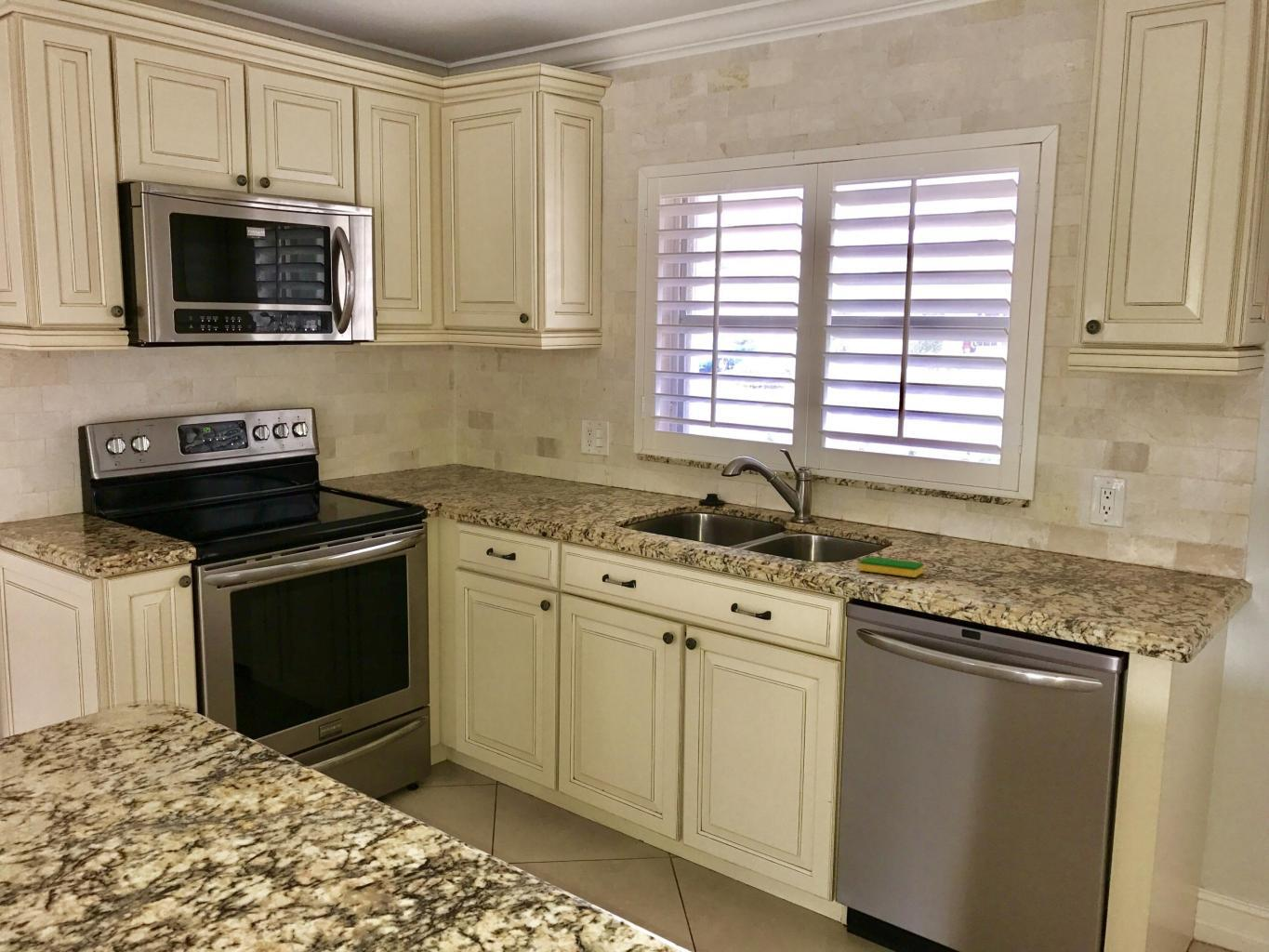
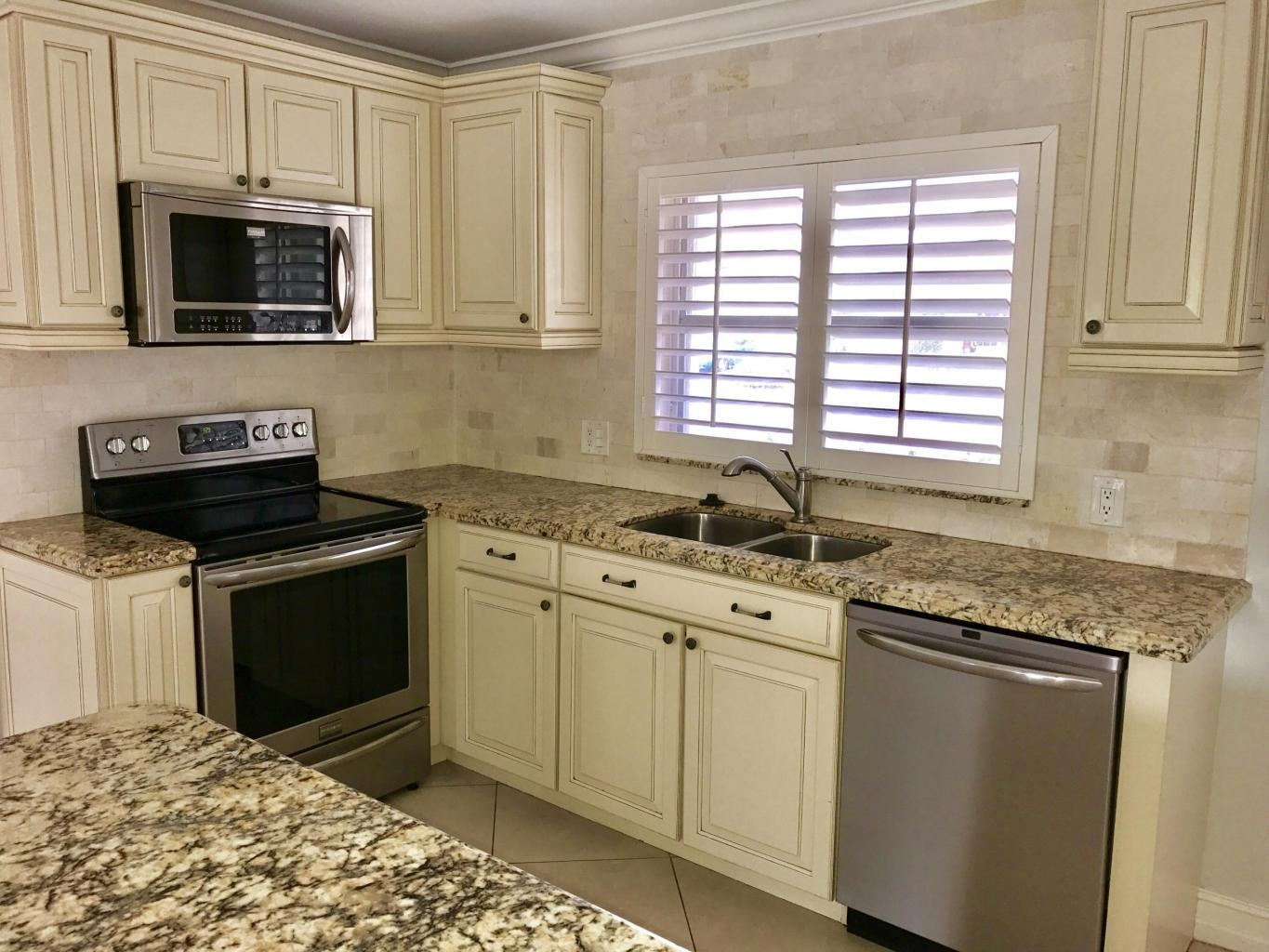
- dish sponge (891, 566)
